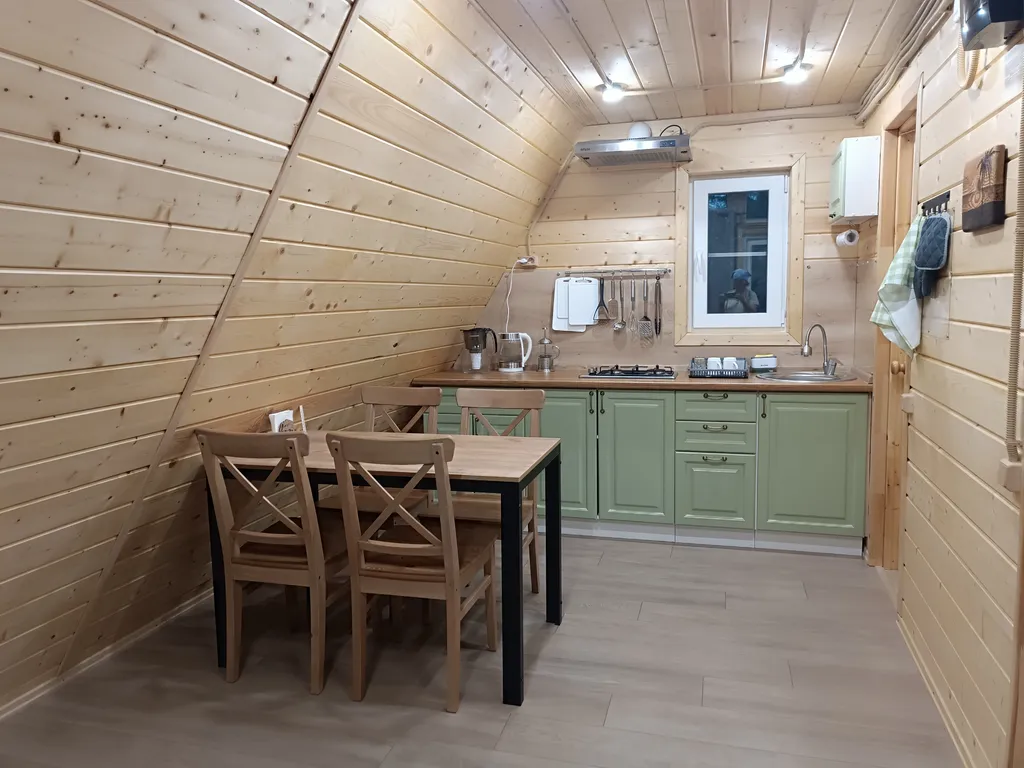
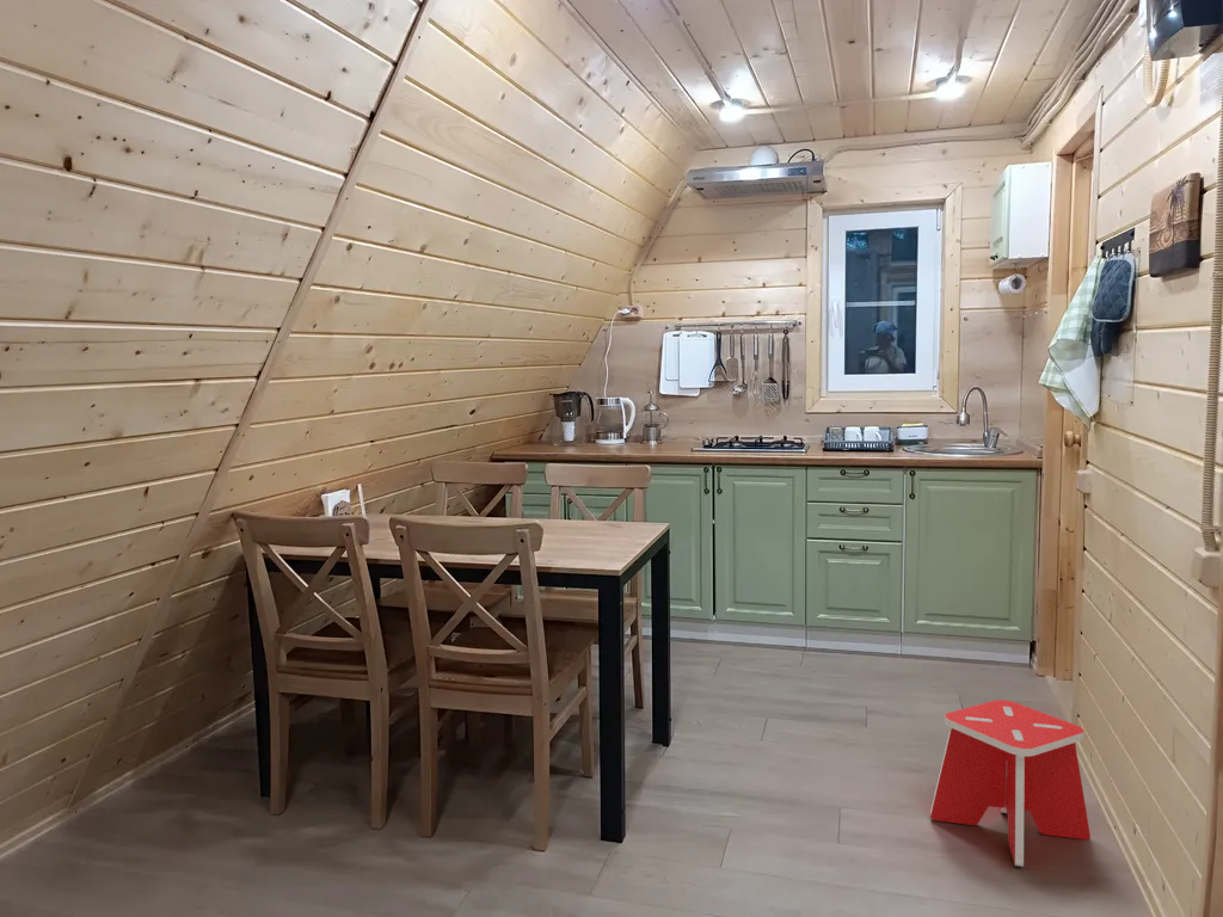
+ step stool (1009, 775)
